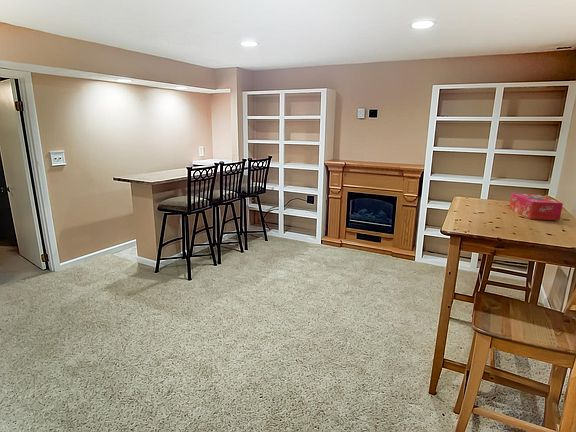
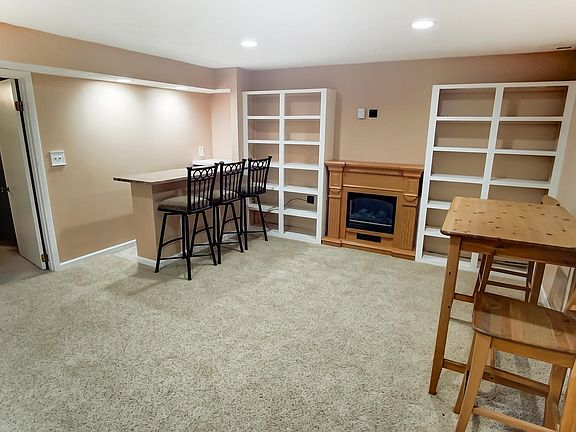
- tissue box (534, 206)
